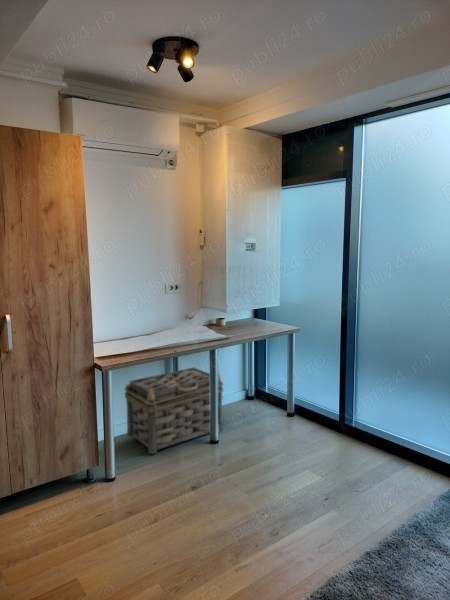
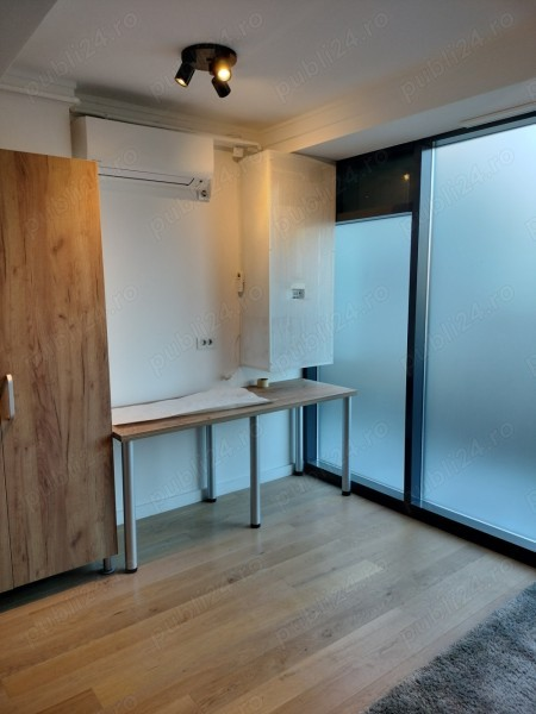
- basket (176, 403)
